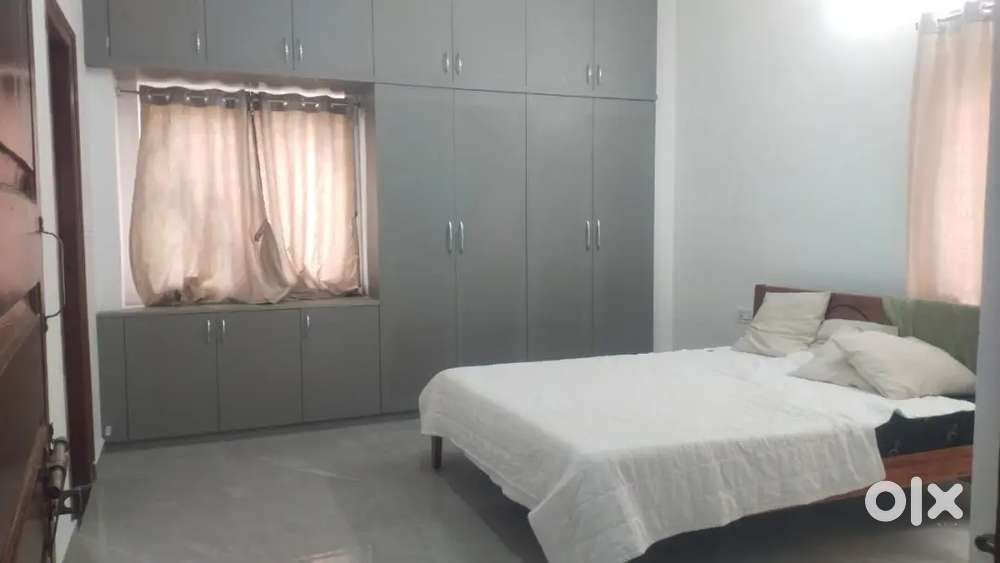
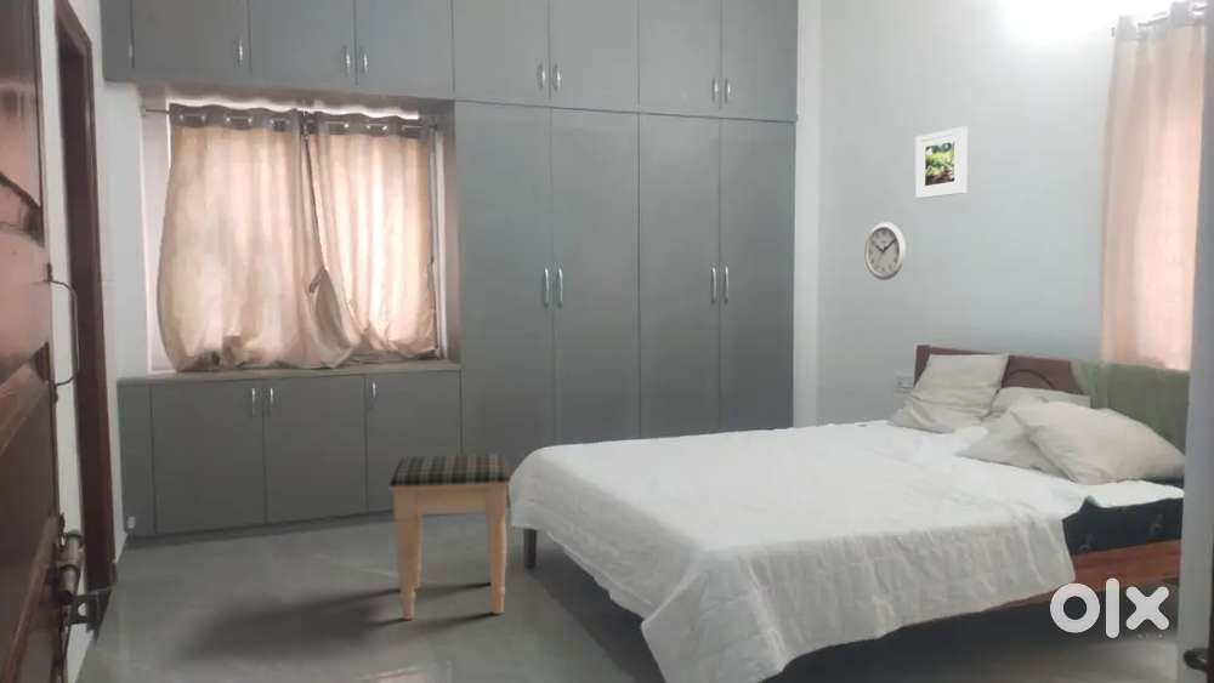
+ wall clock (883, 251)
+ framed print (940, 164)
+ footstool (448, 513)
